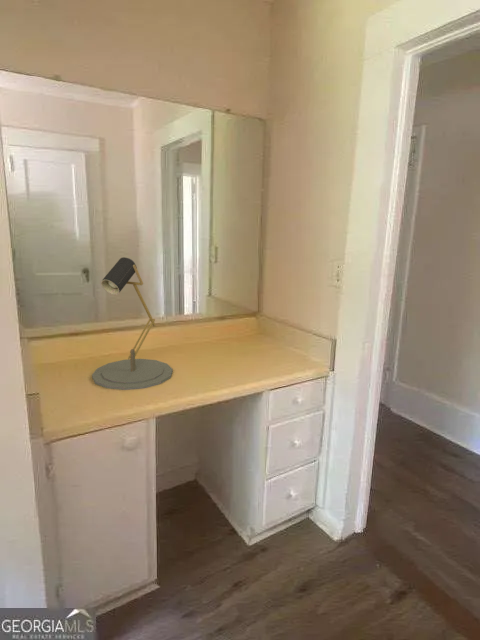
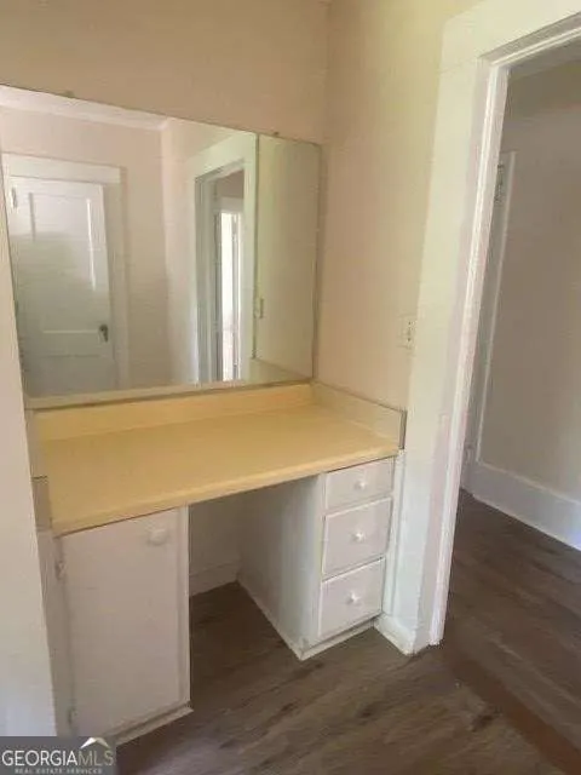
- desk lamp (146, 312)
